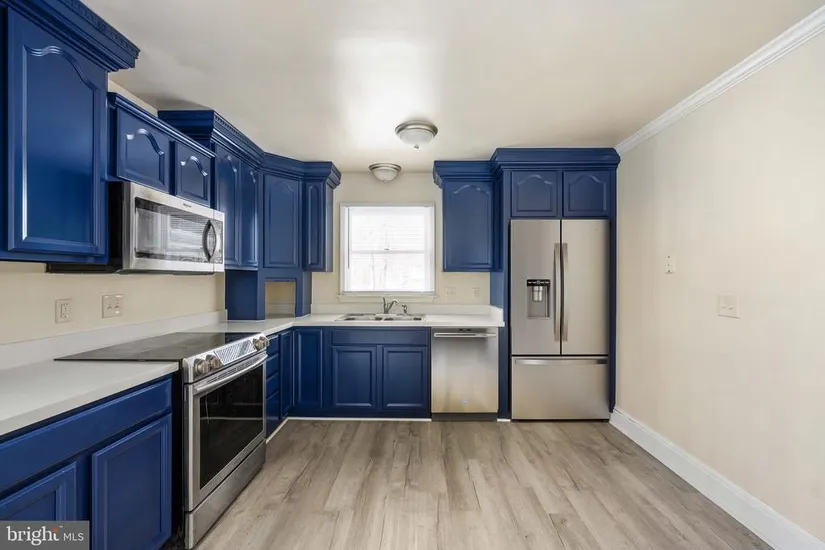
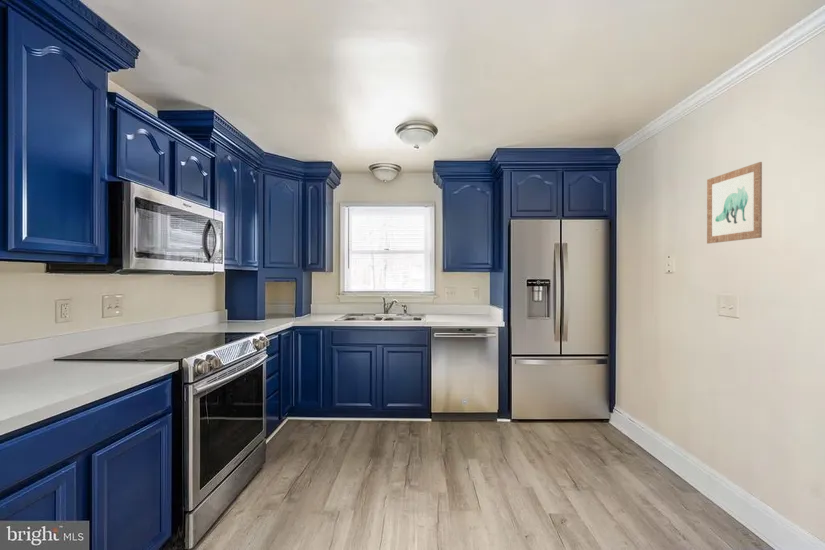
+ wall art (732, 206)
